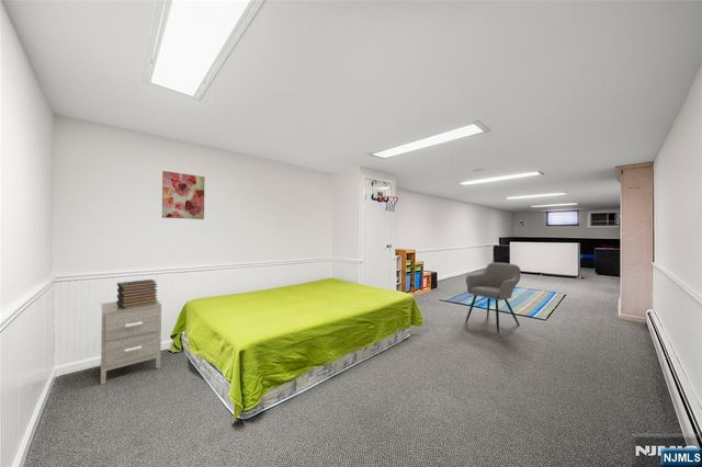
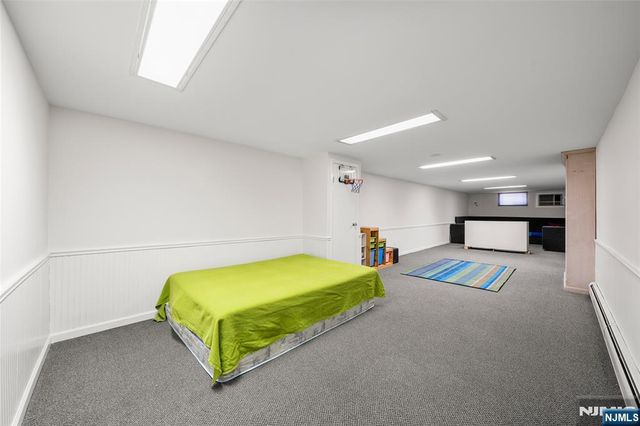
- nightstand (131, 335)
- armchair (492, 293)
- wall art (184, 196)
- book stack (137, 293)
